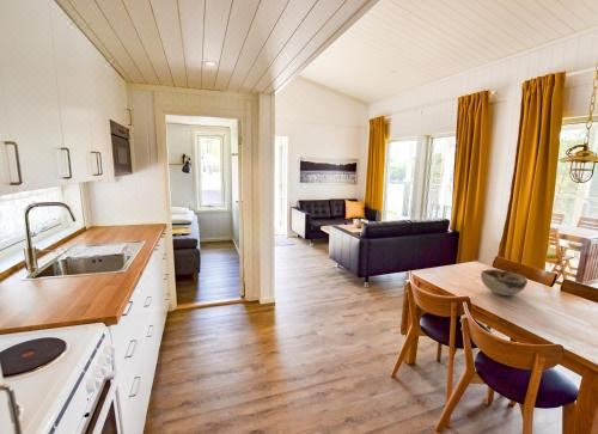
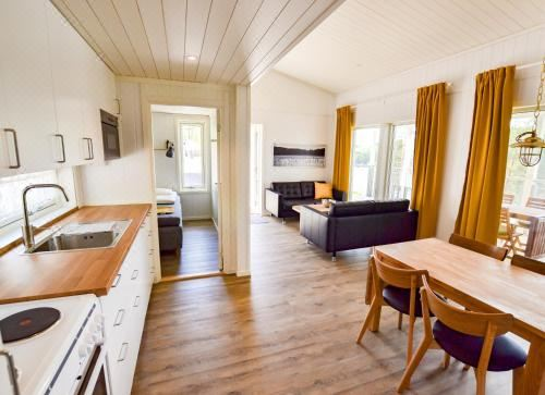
- decorative bowl (502, 283)
